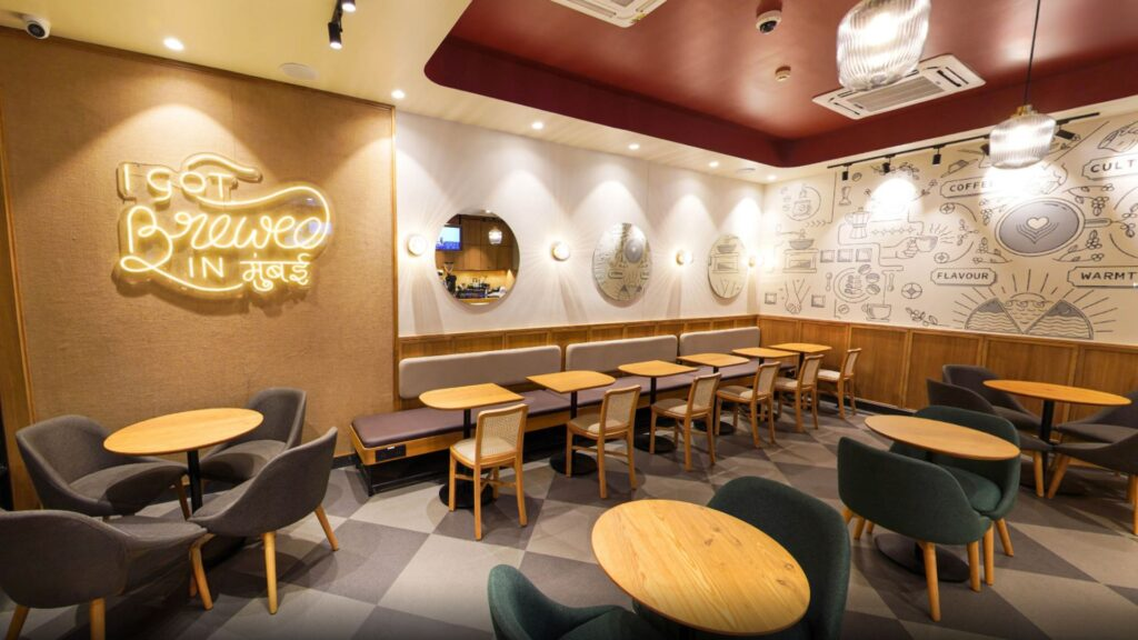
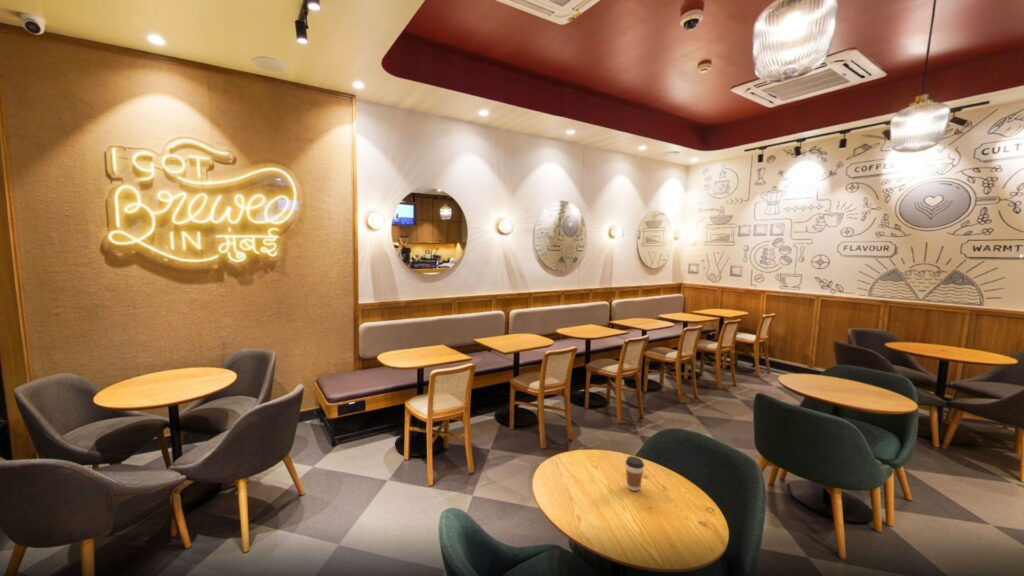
+ coffee cup (634, 473)
